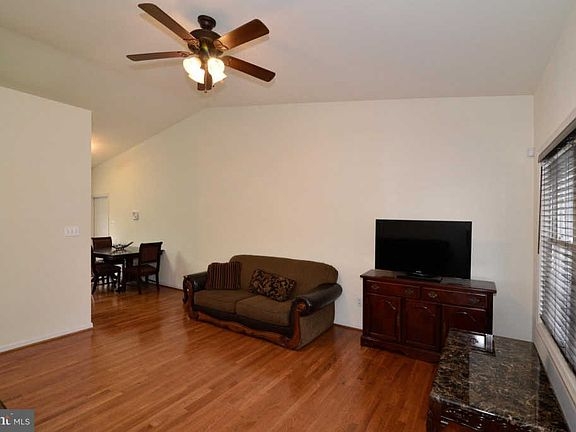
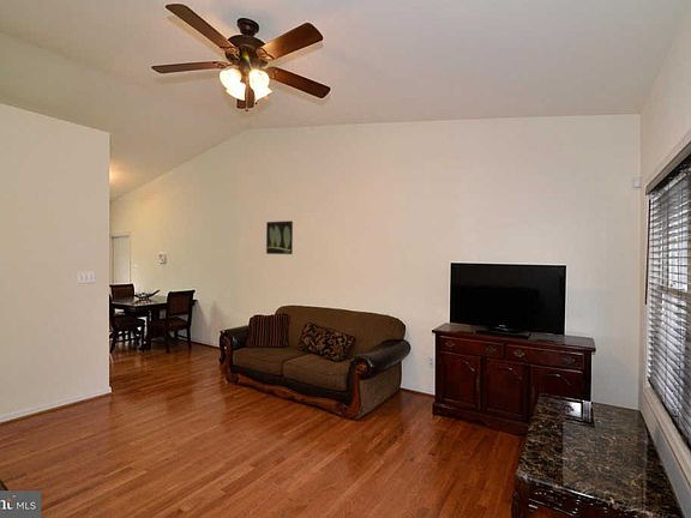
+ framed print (278, 237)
